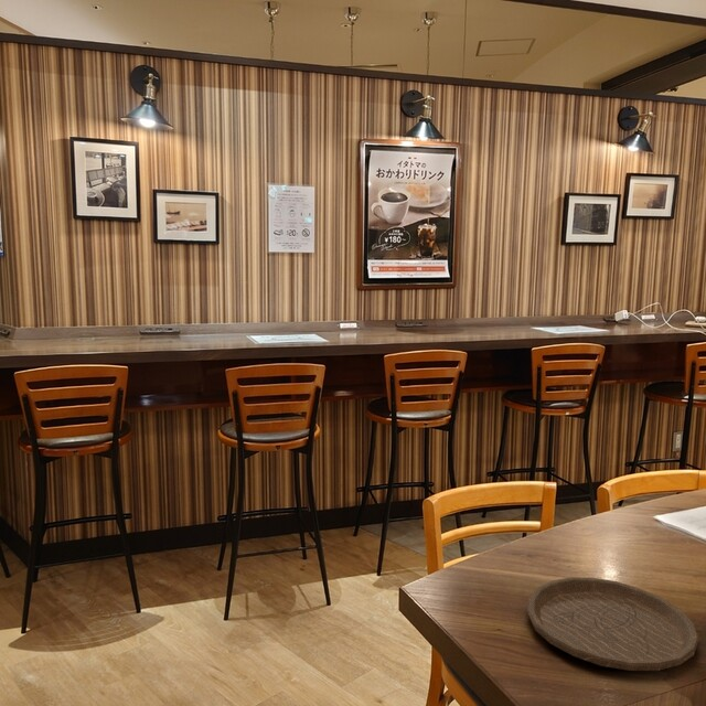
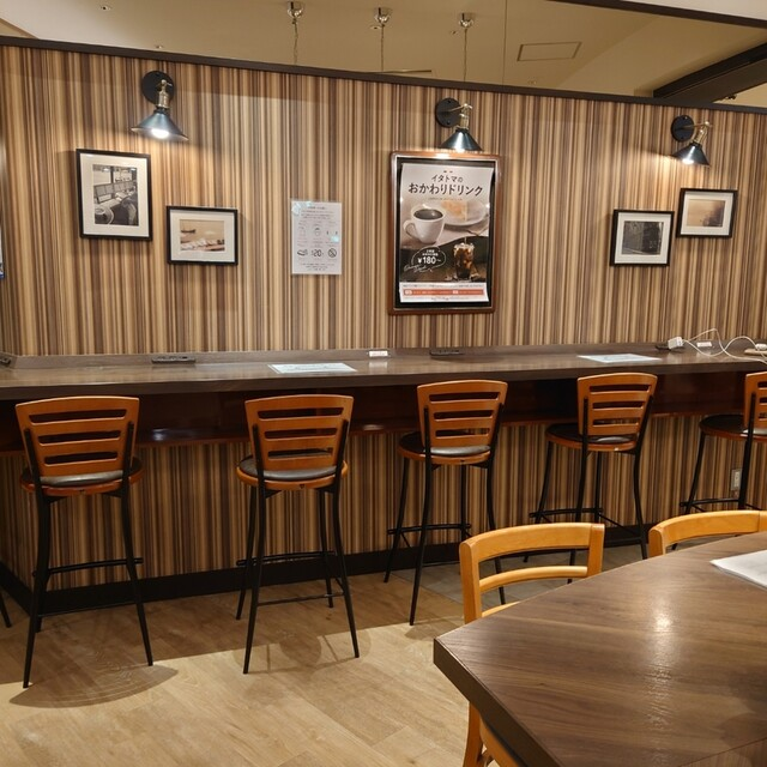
- plate (609, 621)
